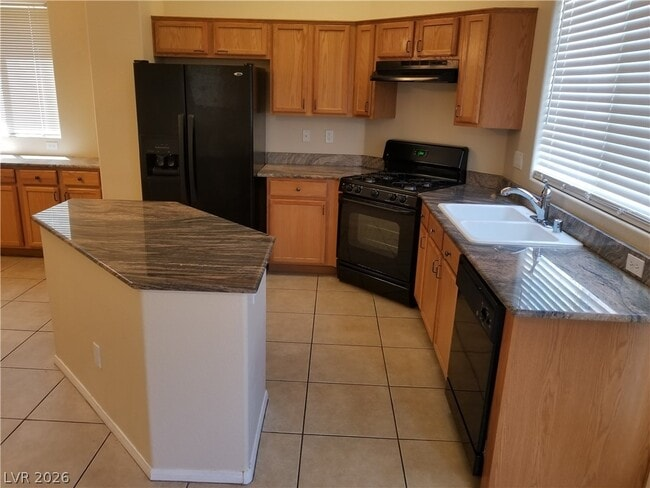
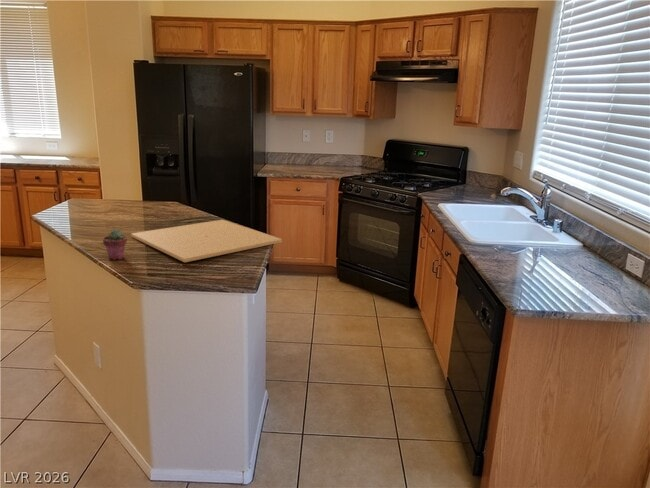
+ cutting board (206, 237)
+ potted succulent (115, 243)
